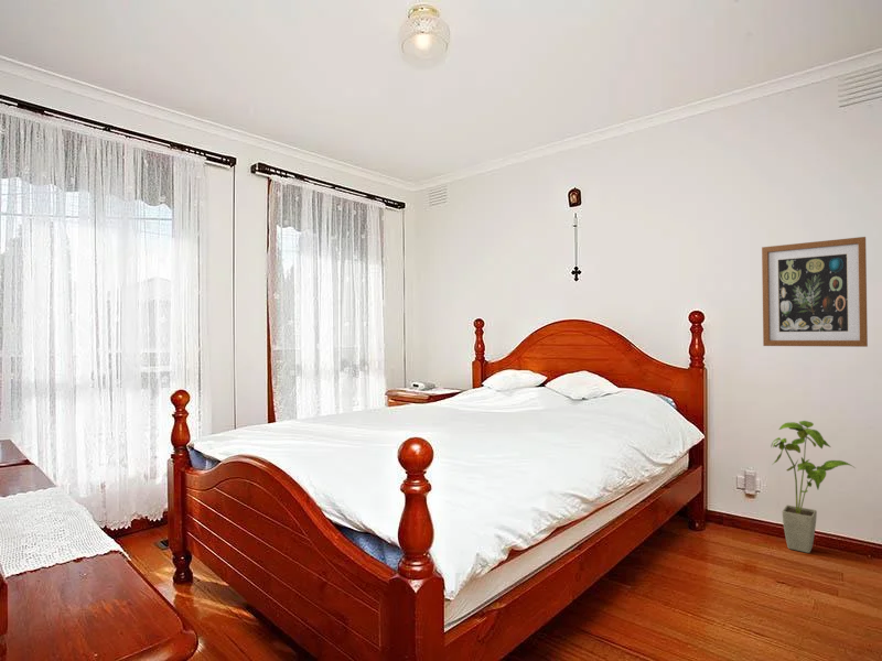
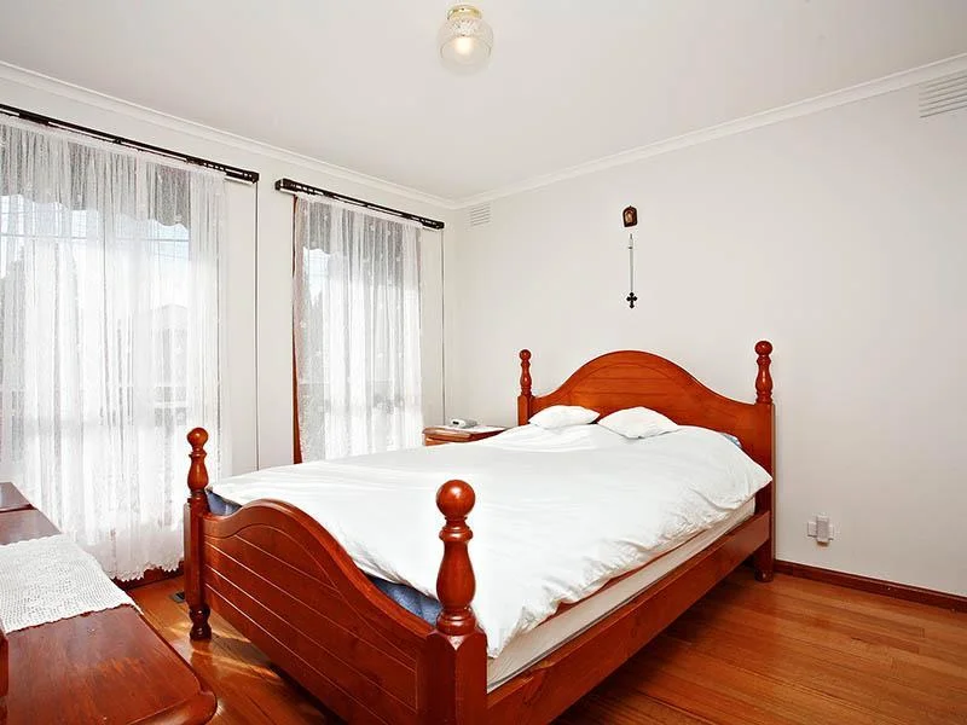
- wall art (811, 294)
- house plant (809, 486)
